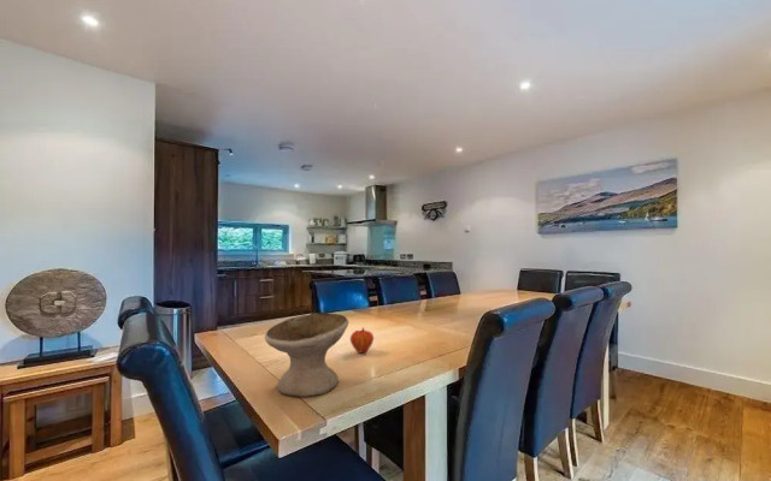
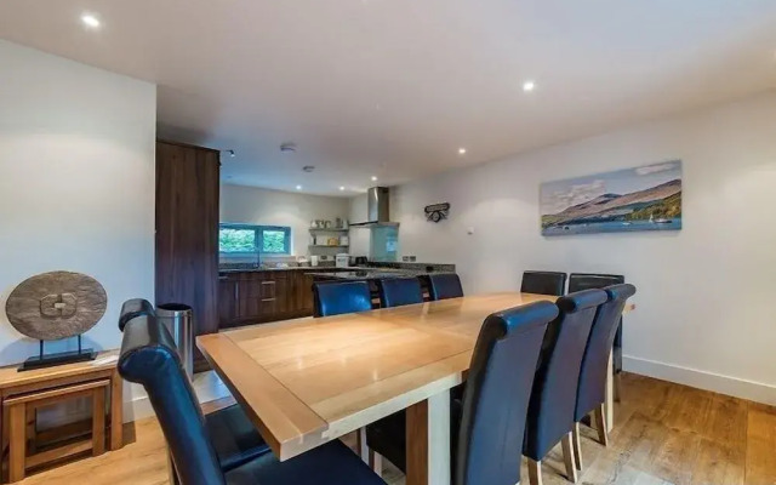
- fruit (361, 339)
- bowl (307, 351)
